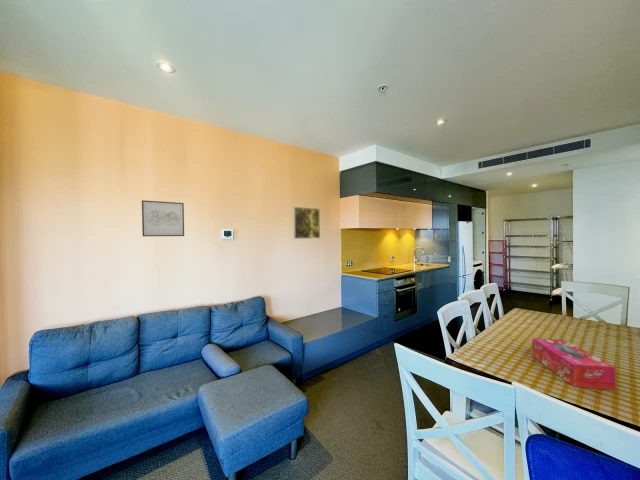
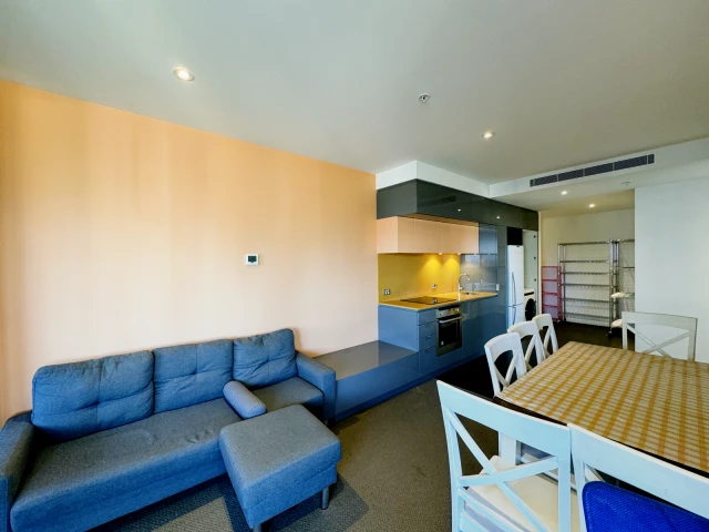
- wall art (163, 219)
- tissue box (568, 360)
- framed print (306, 223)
